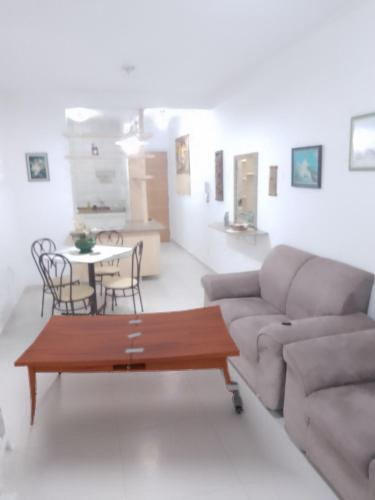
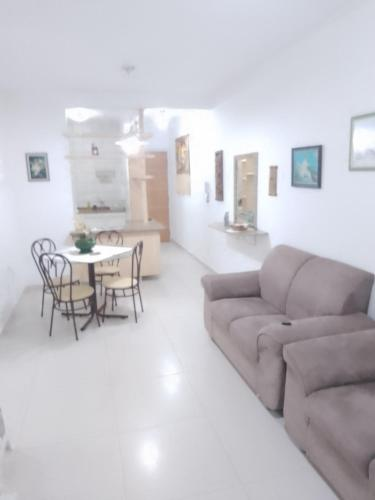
- coffee table (137, 360)
